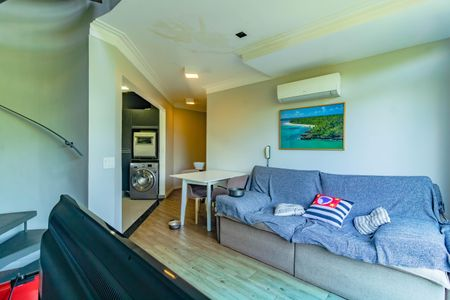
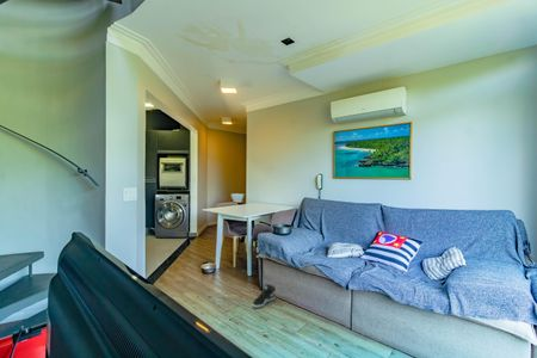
+ sneaker (263, 294)
